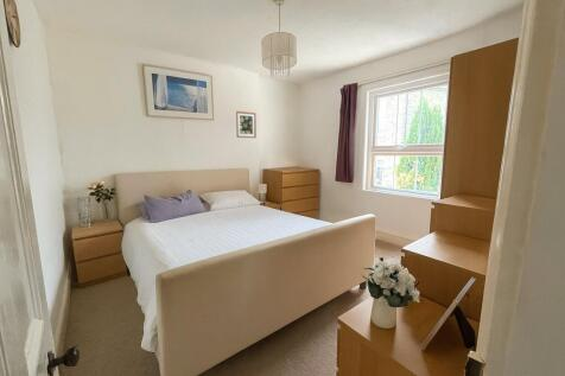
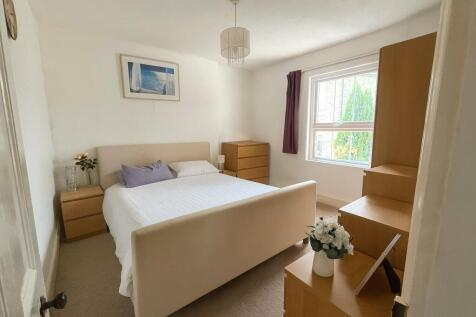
- wall art (246, 125)
